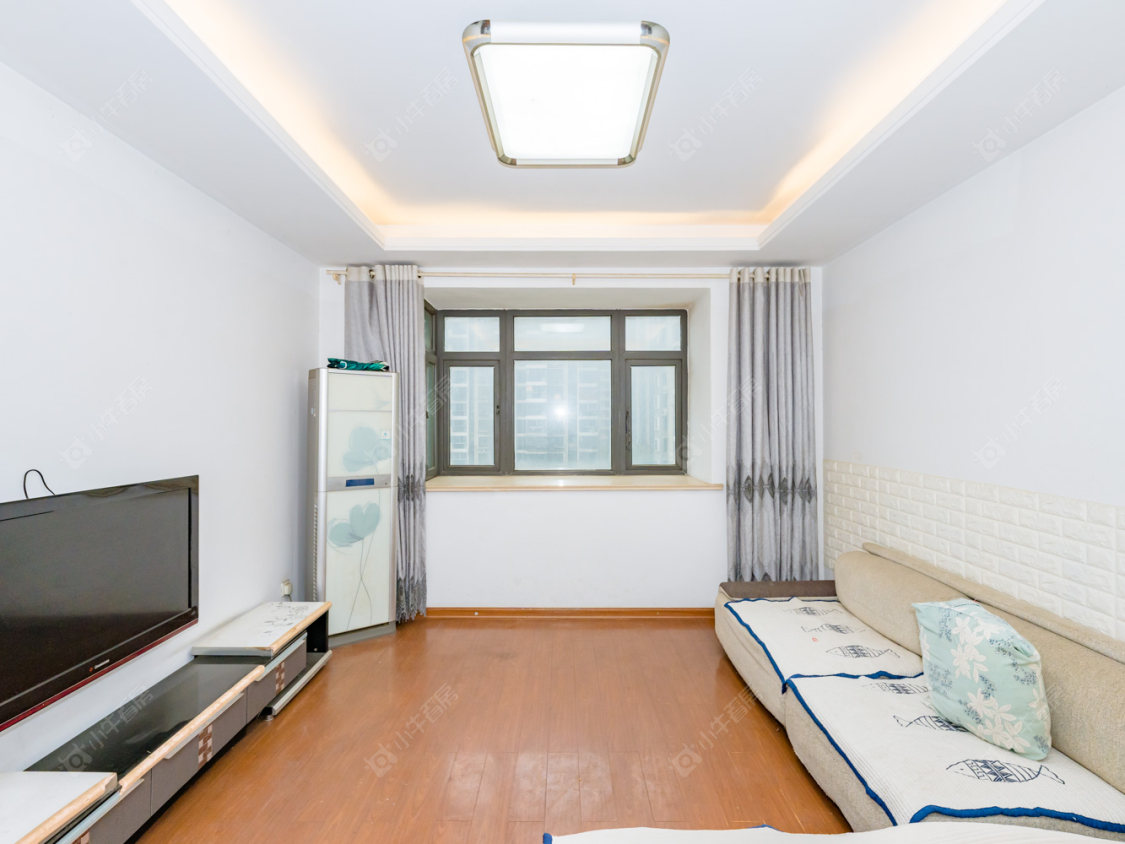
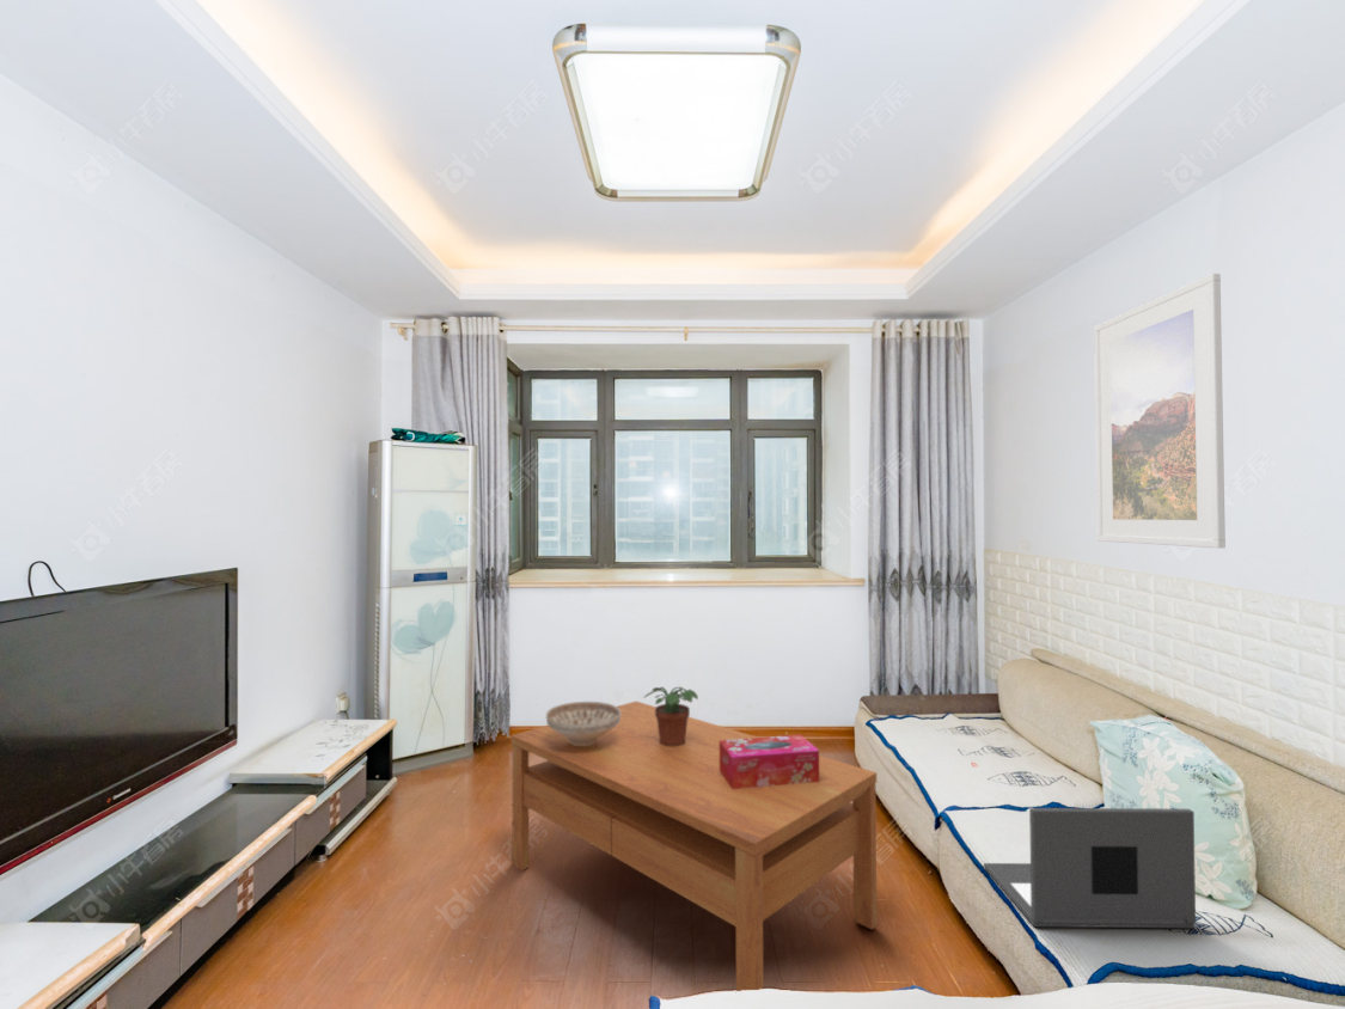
+ coffee table (679, 821)
+ tissue box (768, 759)
+ potted plant (670, 715)
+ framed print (1151, 423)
+ decorative bowl (583, 726)
+ laptop (1080, 842)
